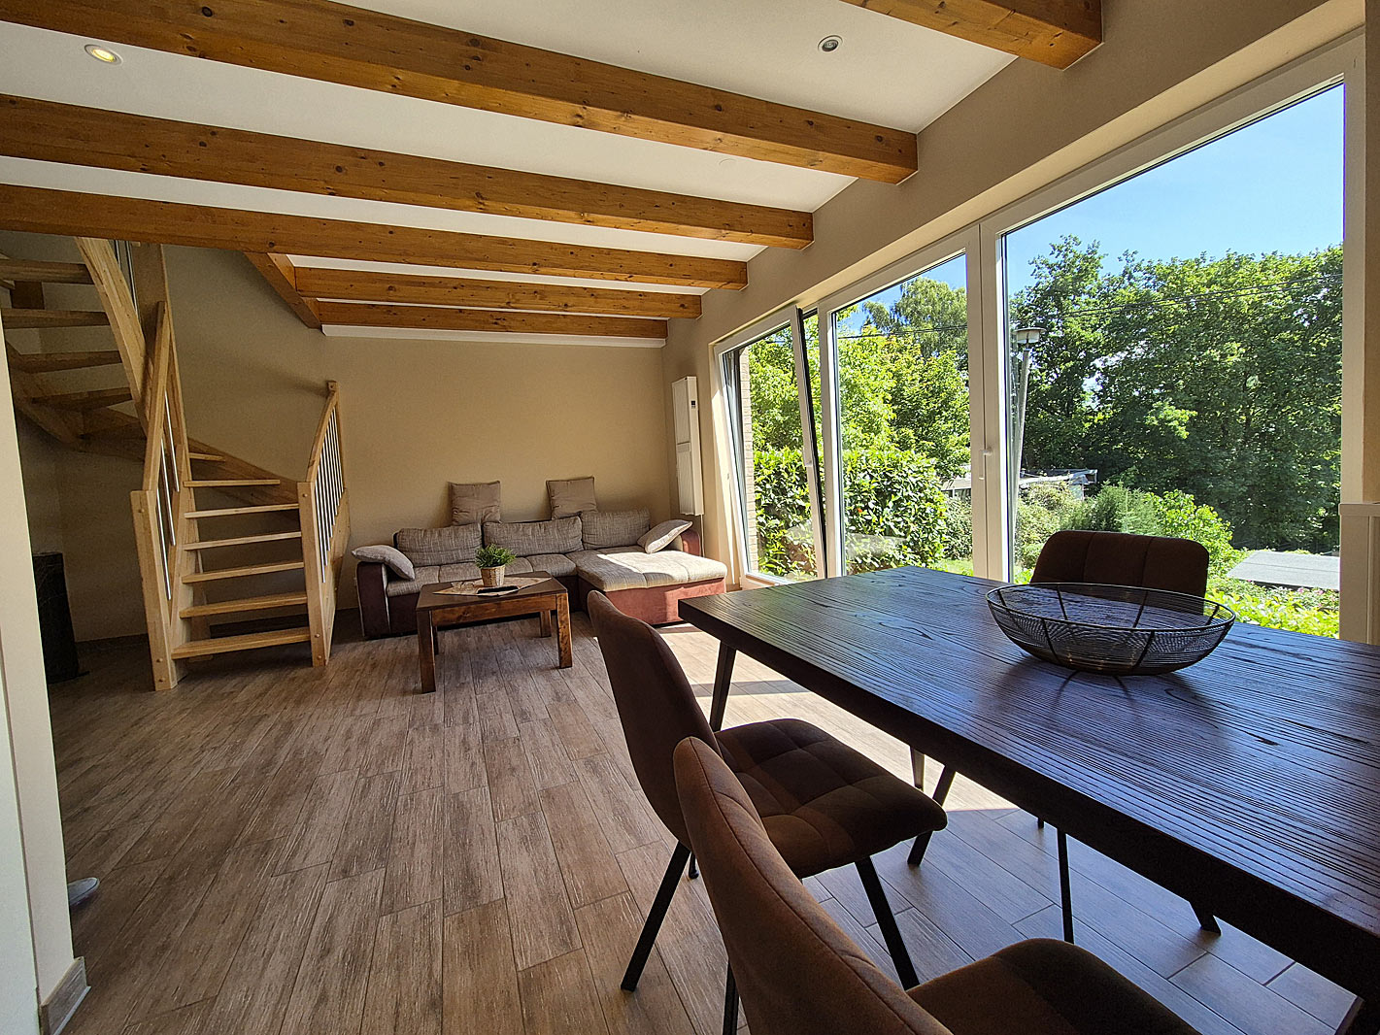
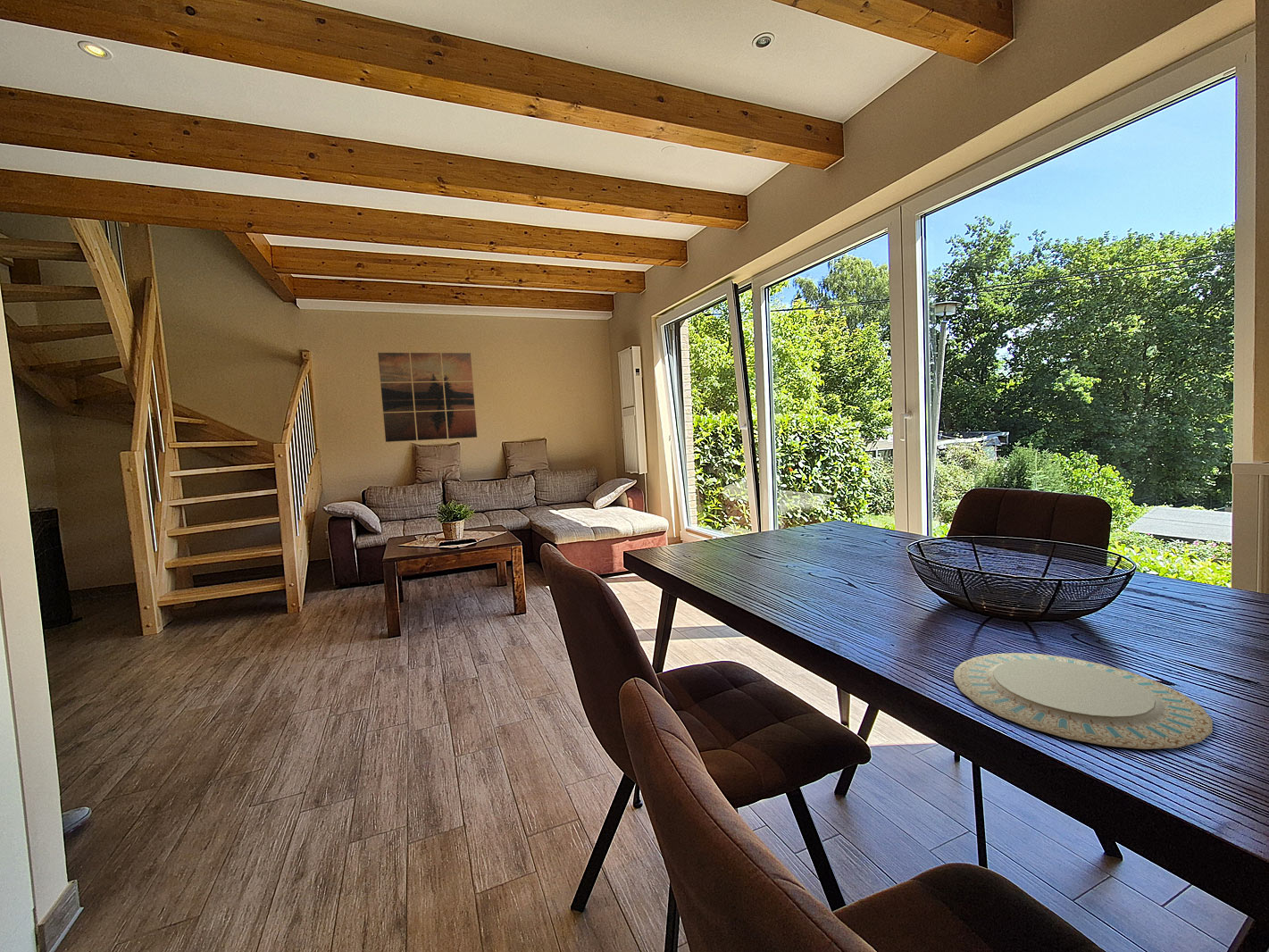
+ chinaware (1068, 689)
+ wall art (429, 396)
